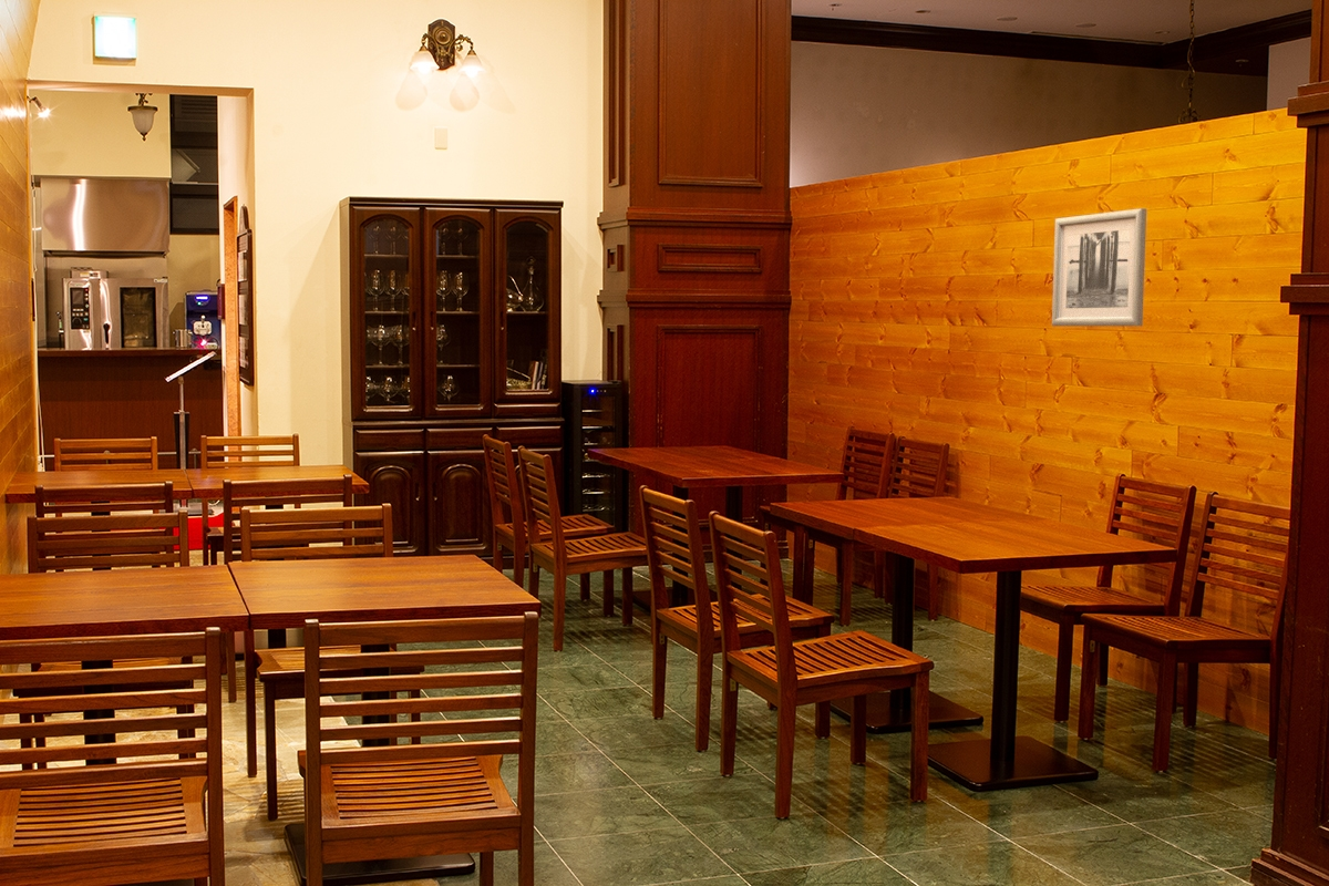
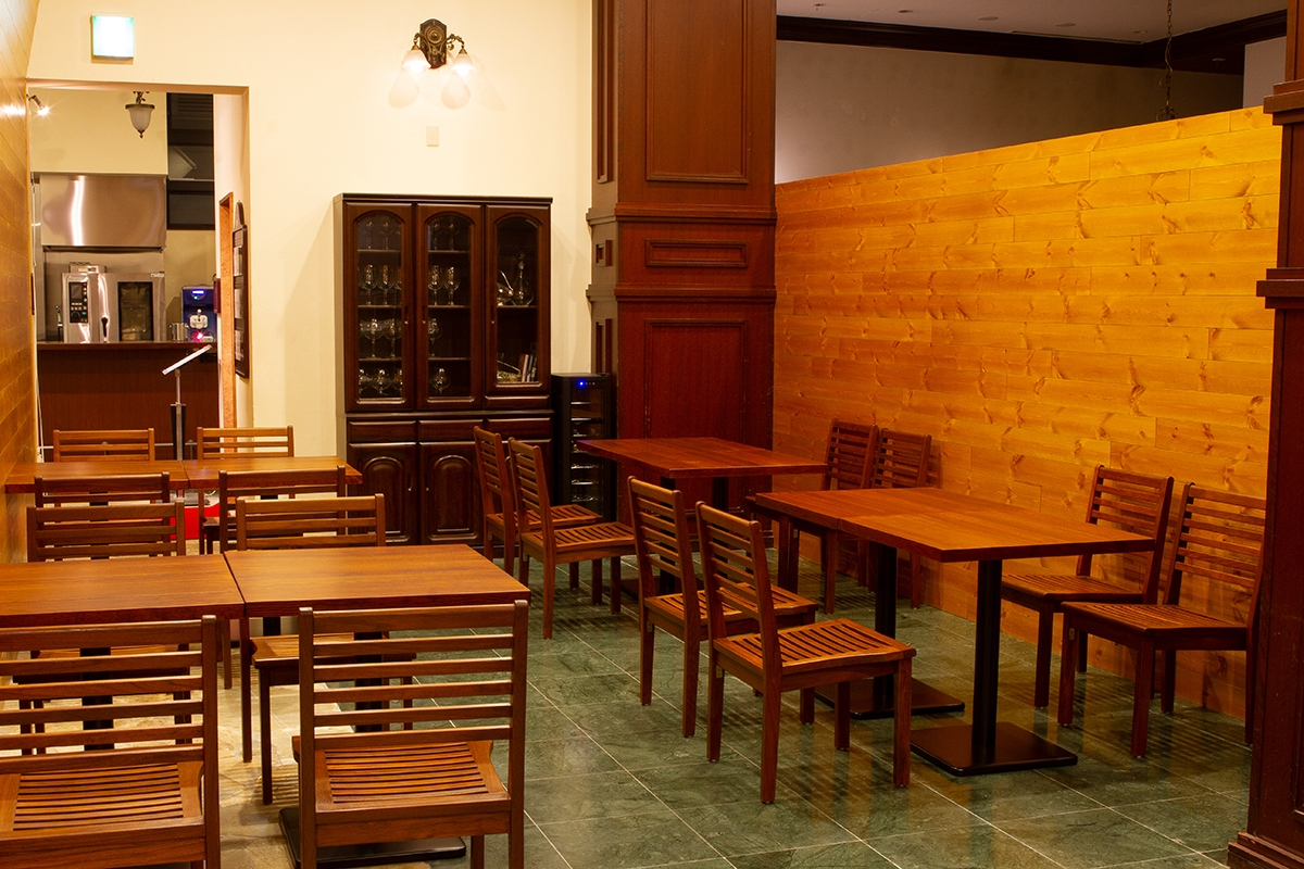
- wall art (1096, 269)
